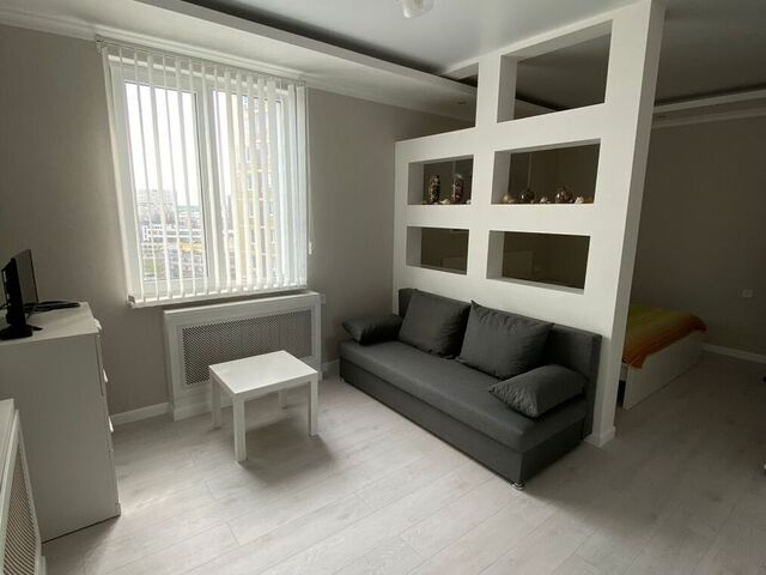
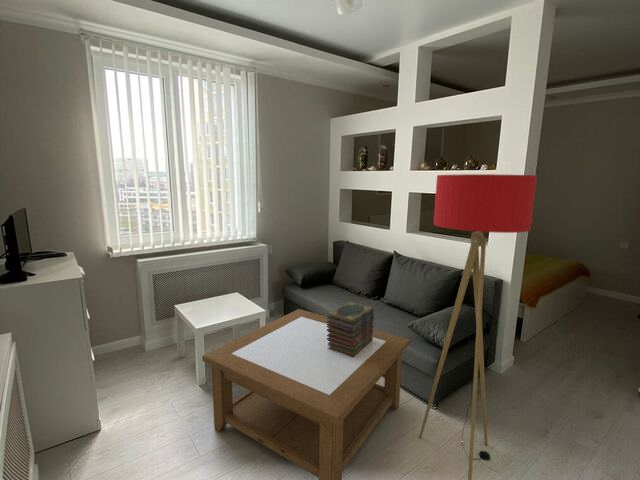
+ book stack (350, 327)
+ coffee table (311, 382)
+ floor lamp (468, 325)
